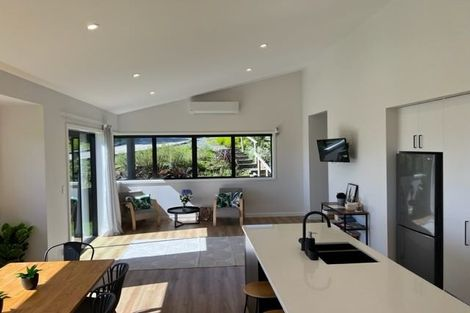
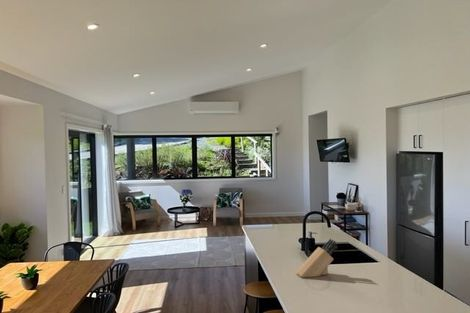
+ knife block (317, 257)
